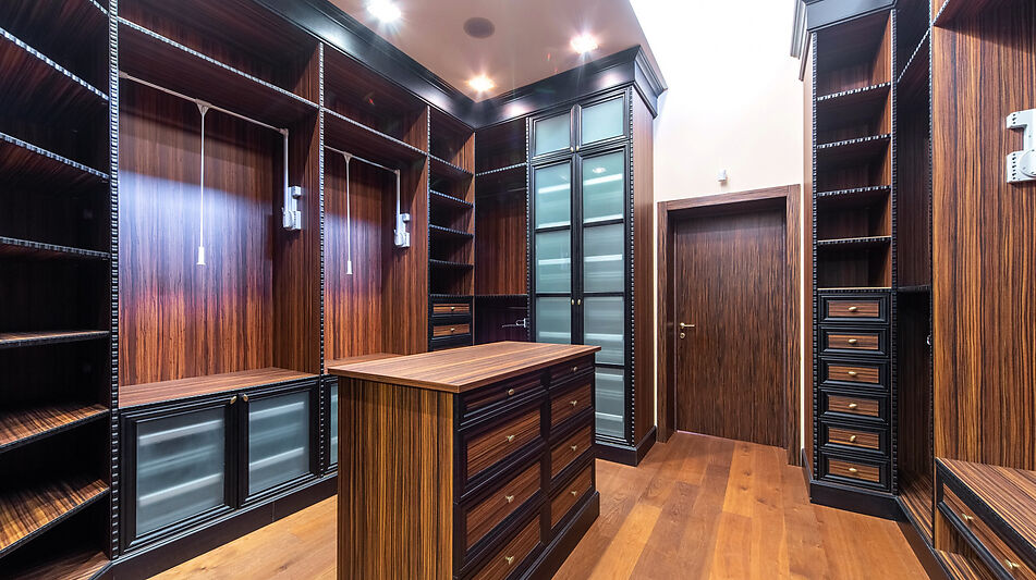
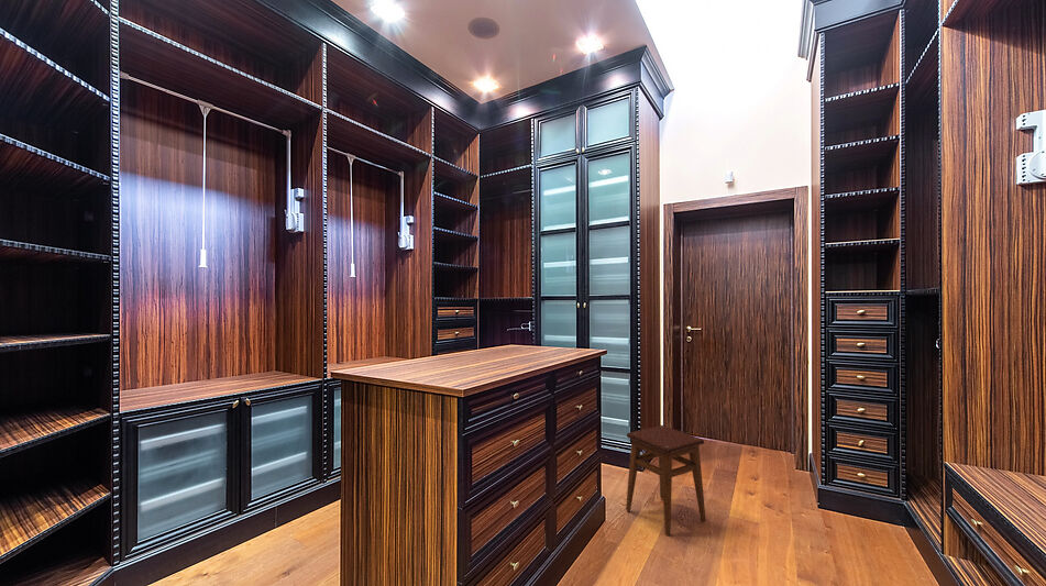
+ stool (664, 475)
